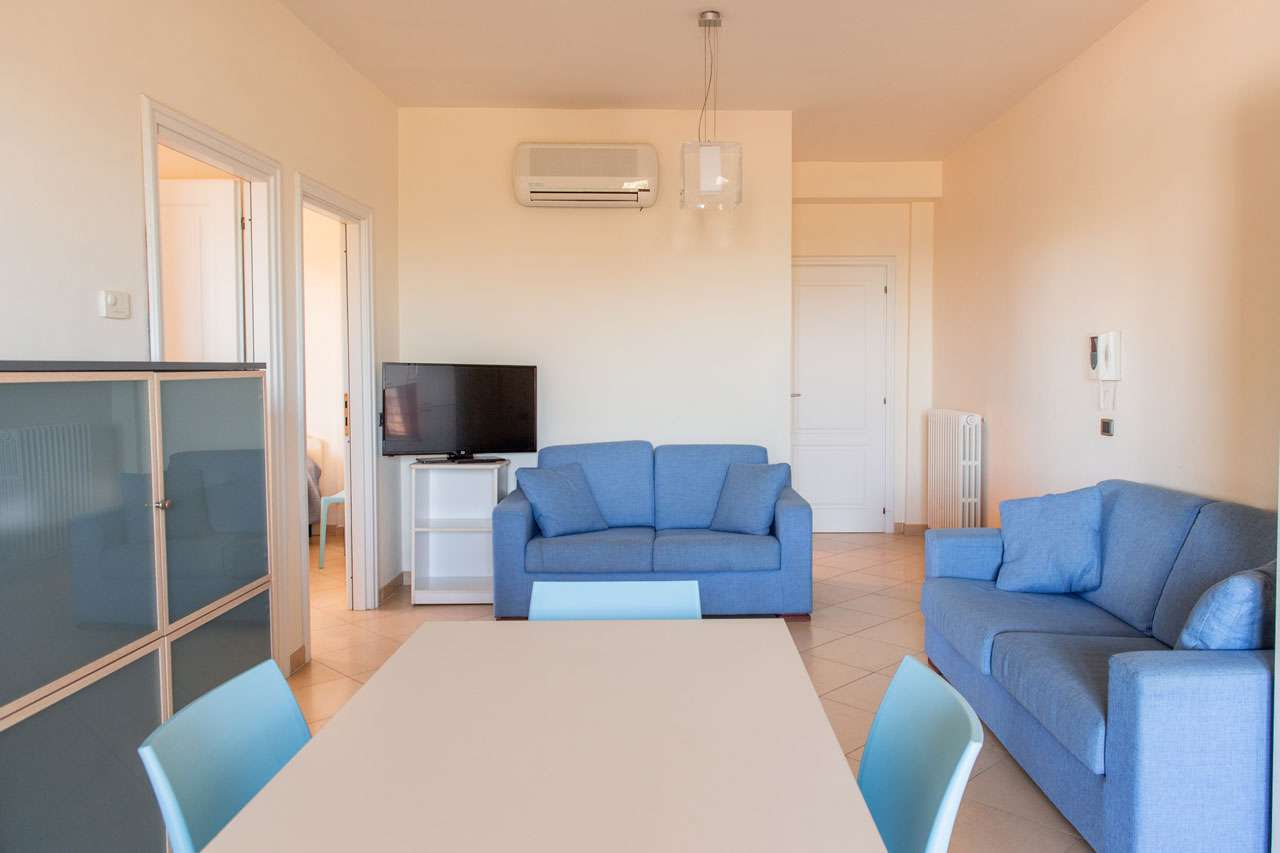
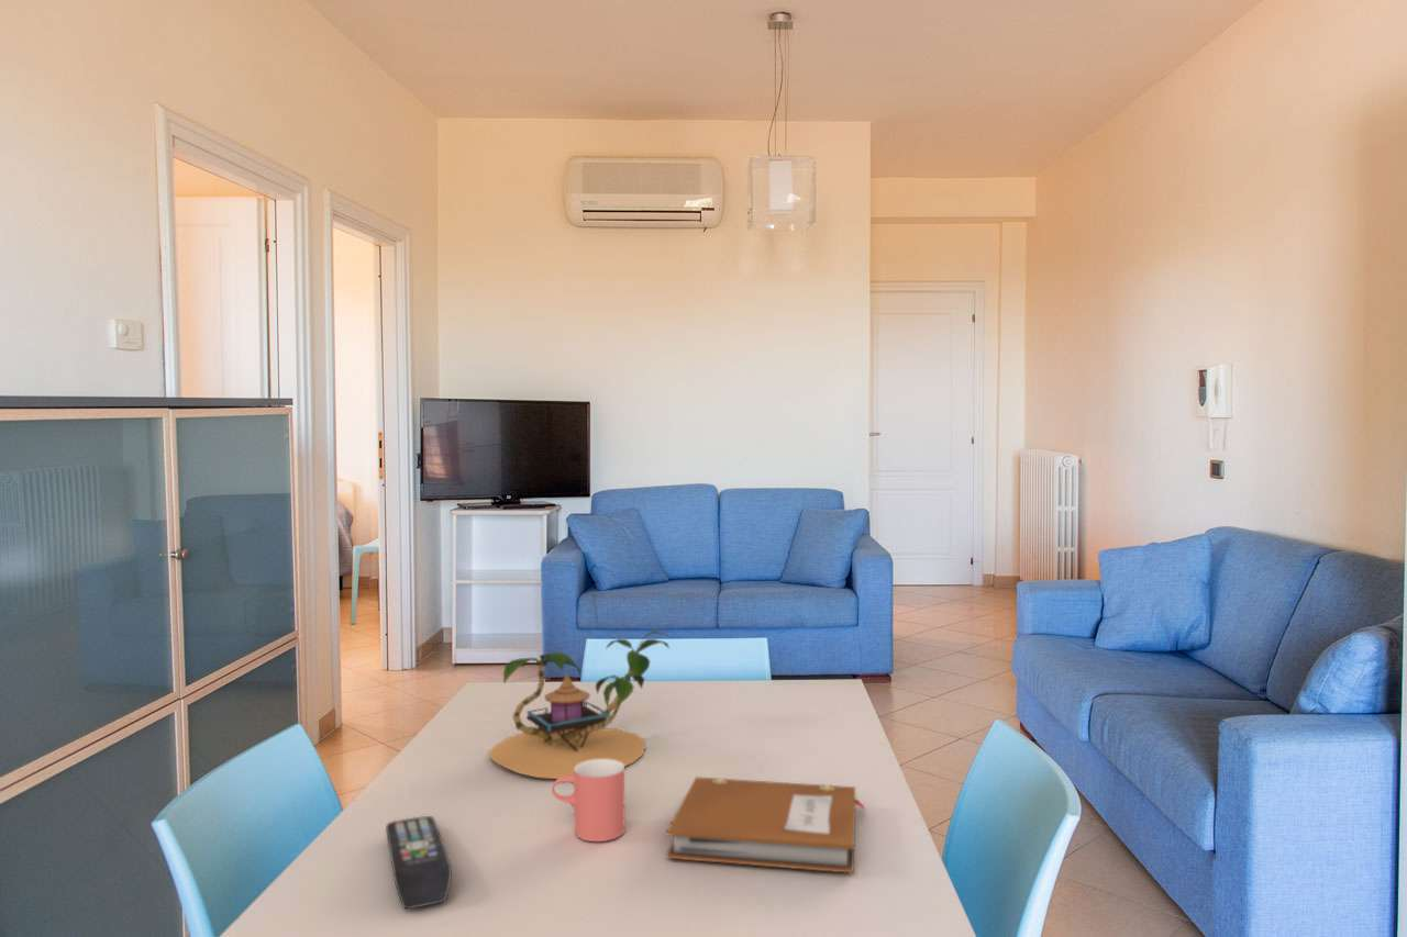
+ plant (597, 693)
+ cup (588, 799)
+ notebook (772, 818)
+ remote control (417, 852)
